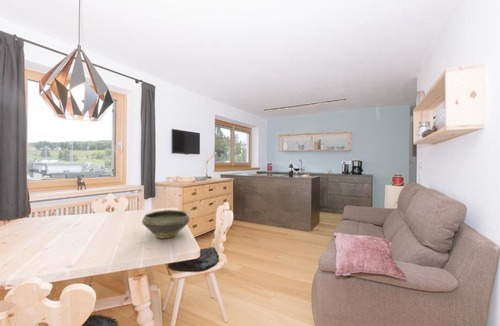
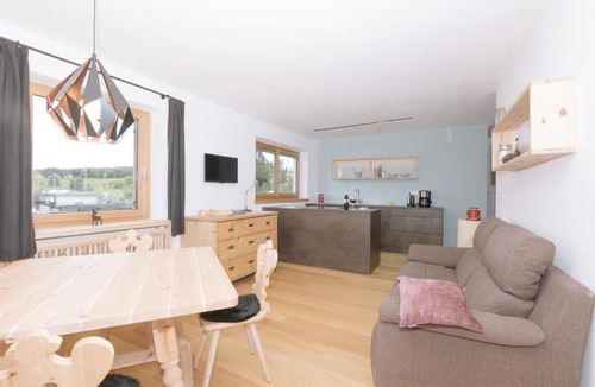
- bowl (166, 224)
